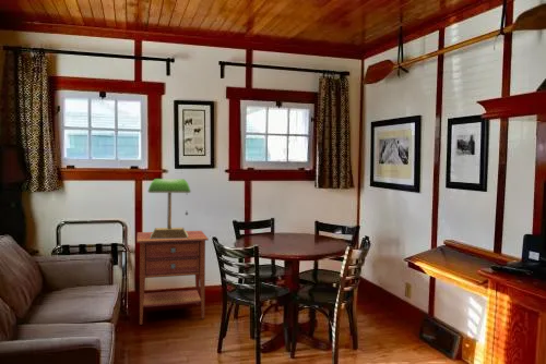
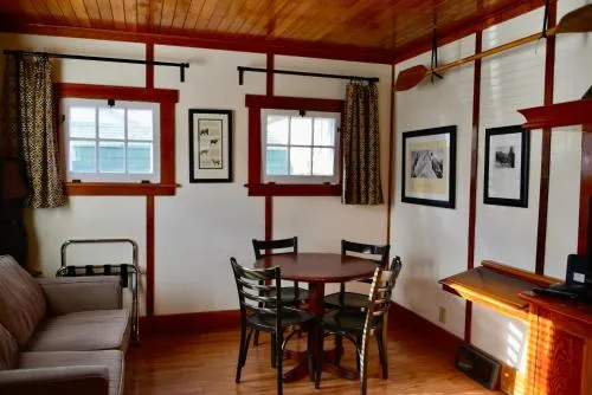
- table lamp (169, 207)
- nightstand (171, 275)
